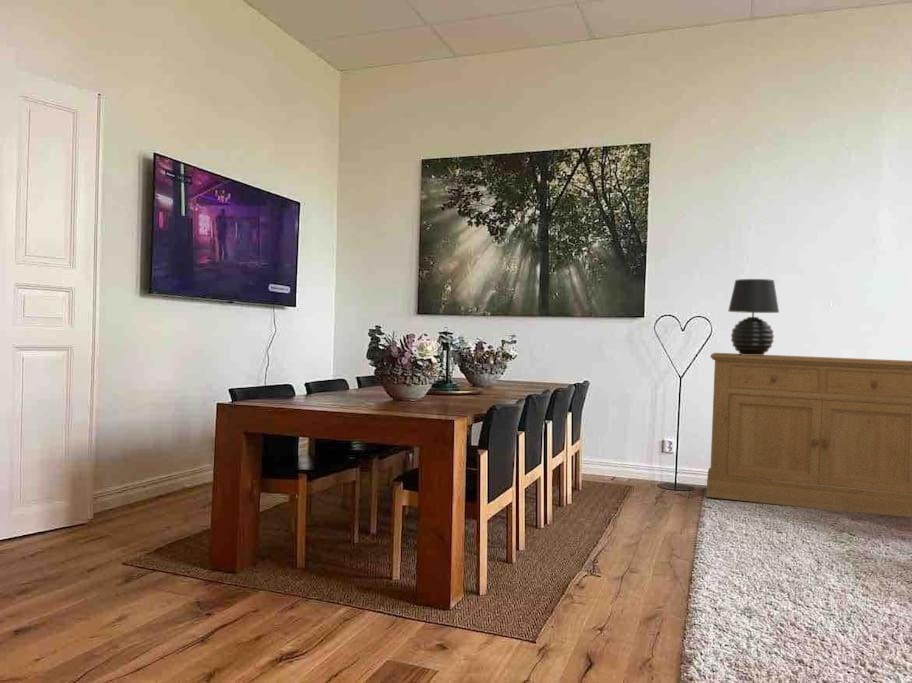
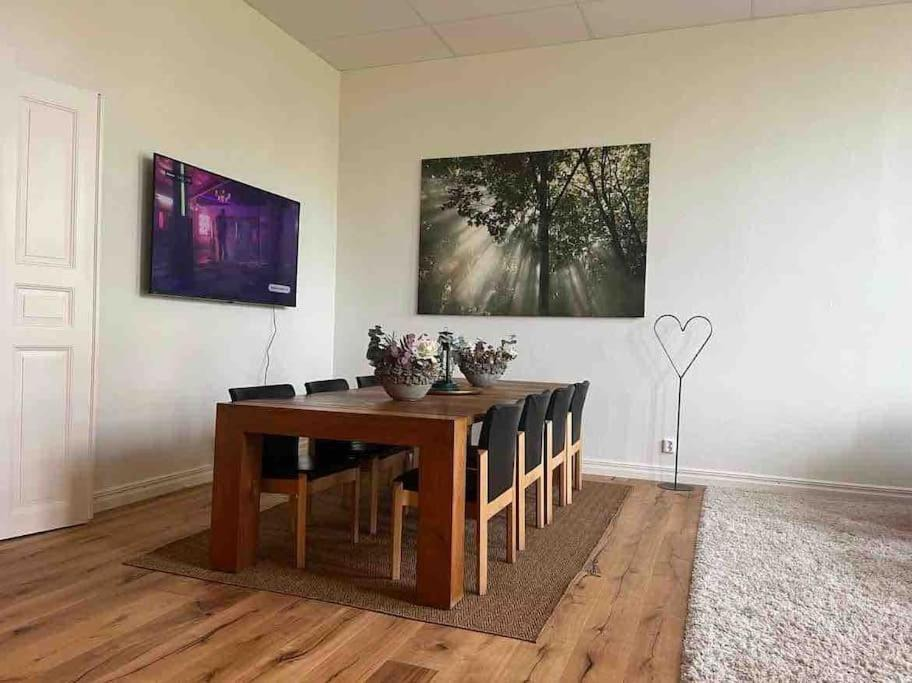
- table lamp (753, 317)
- sideboard (816, 429)
